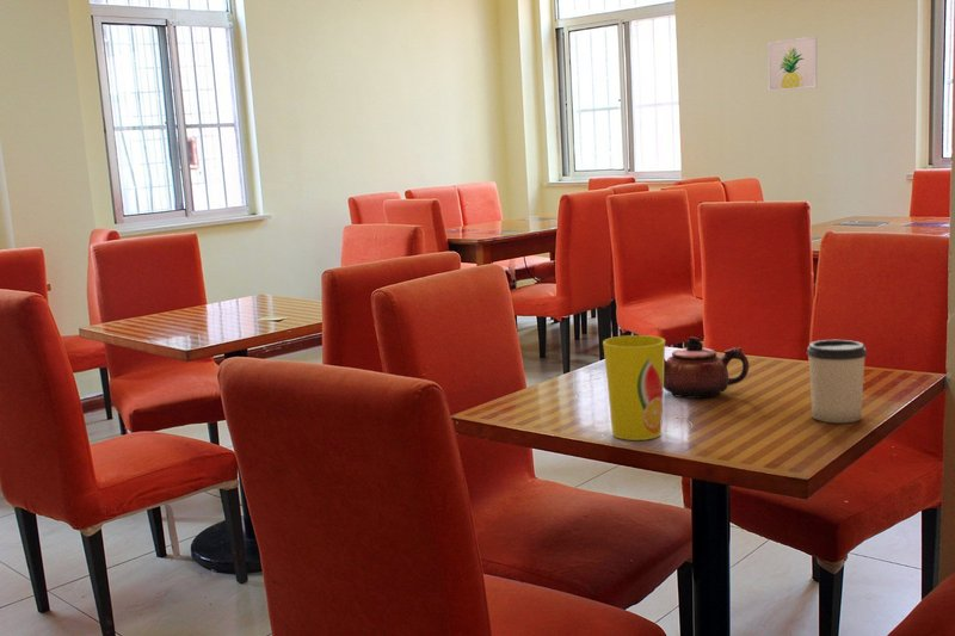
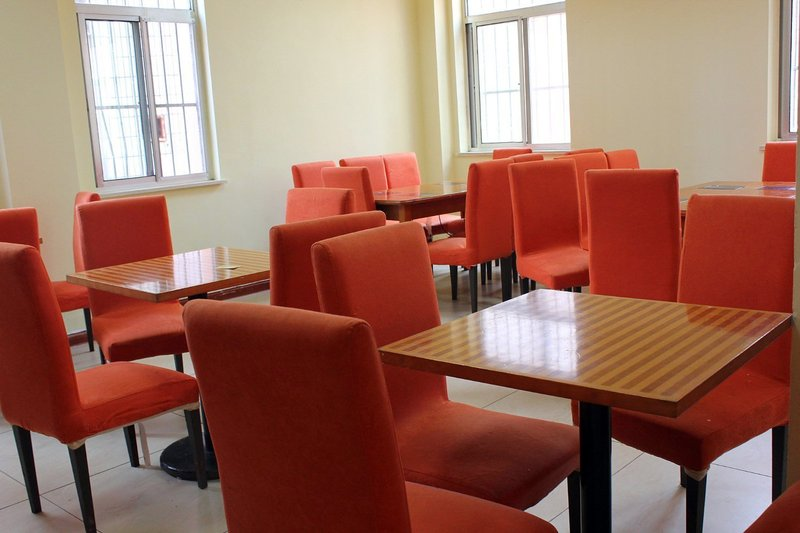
- teapot (697, 364)
- wall art (791, 64)
- cup (836, 381)
- cup (635, 387)
